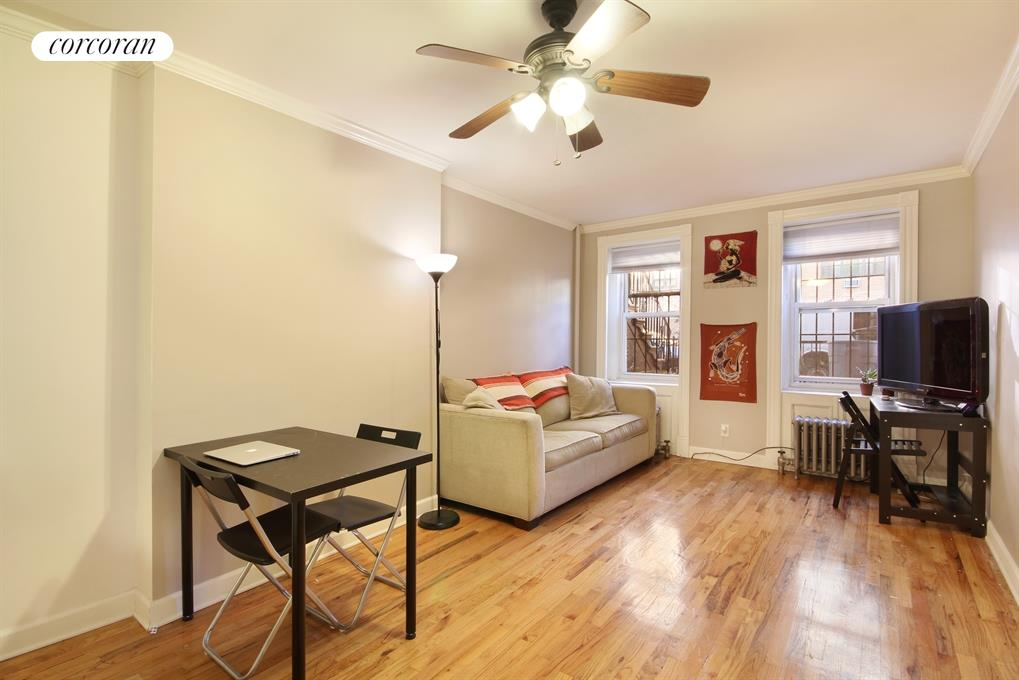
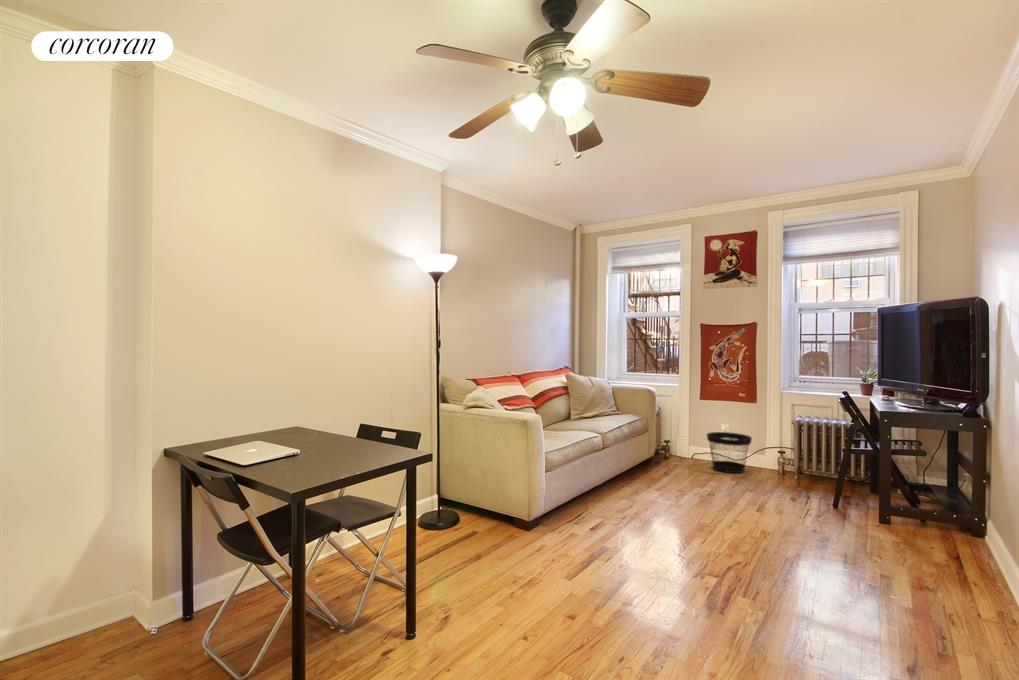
+ wastebasket (727, 453)
